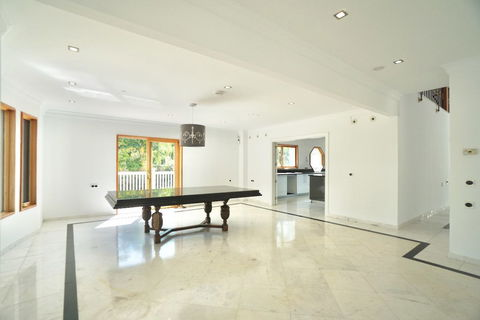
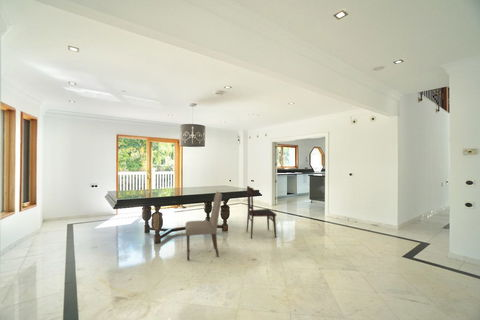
+ dining chair (202, 223)
+ dining chair (260, 210)
